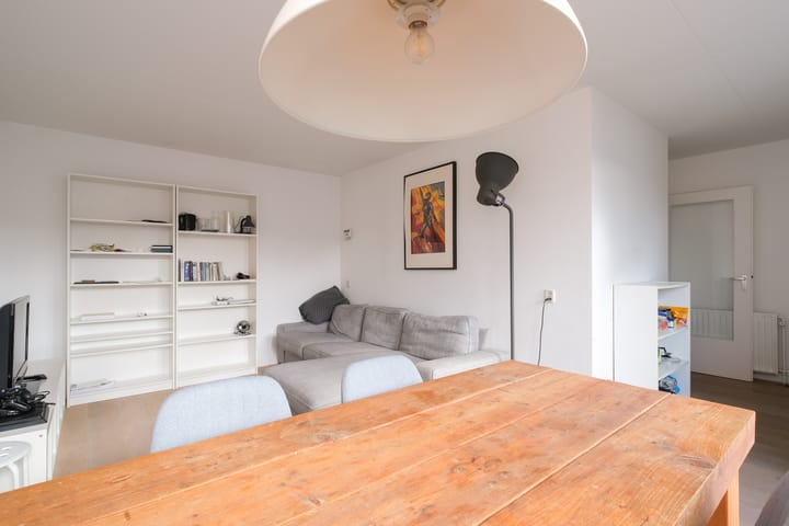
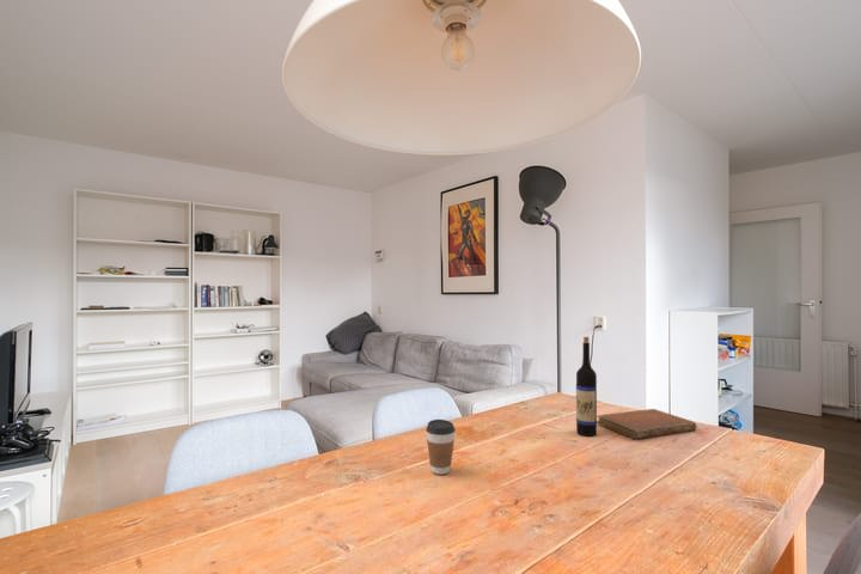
+ wine bottle (586, 385)
+ coffee cup (440, 446)
+ notebook (645, 422)
